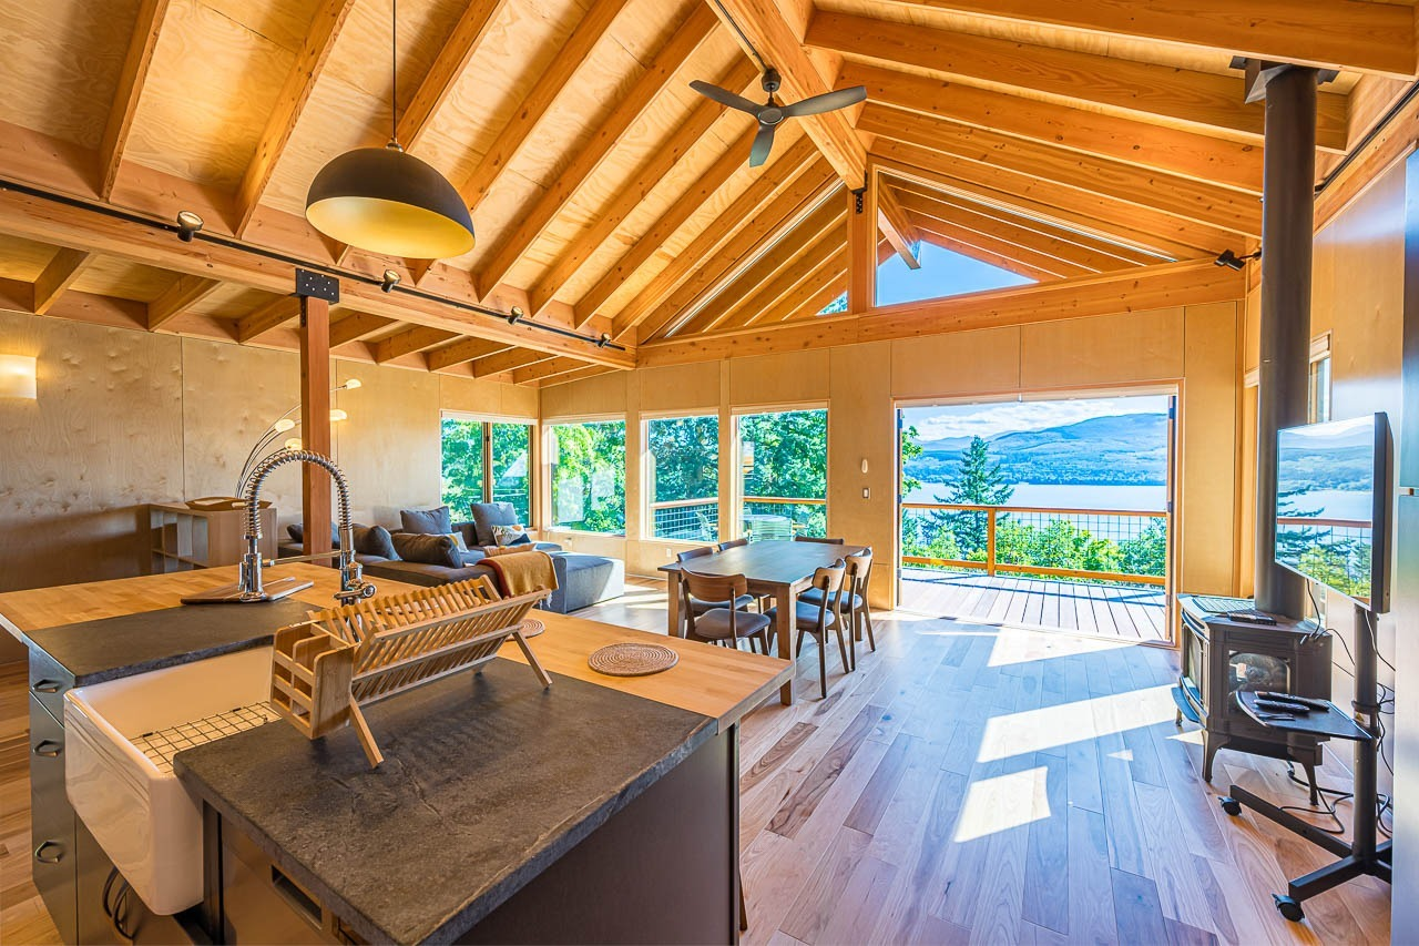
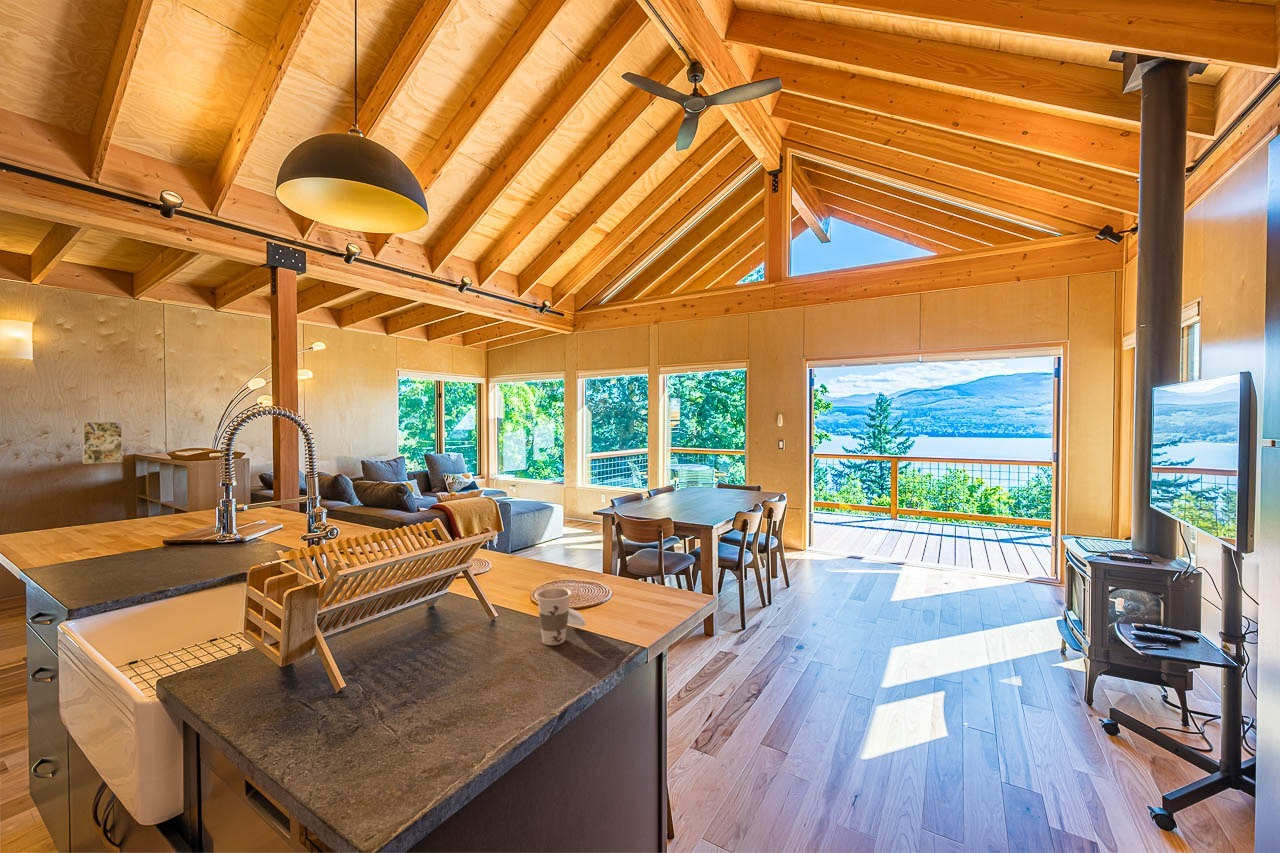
+ cup (560, 613)
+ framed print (102, 442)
